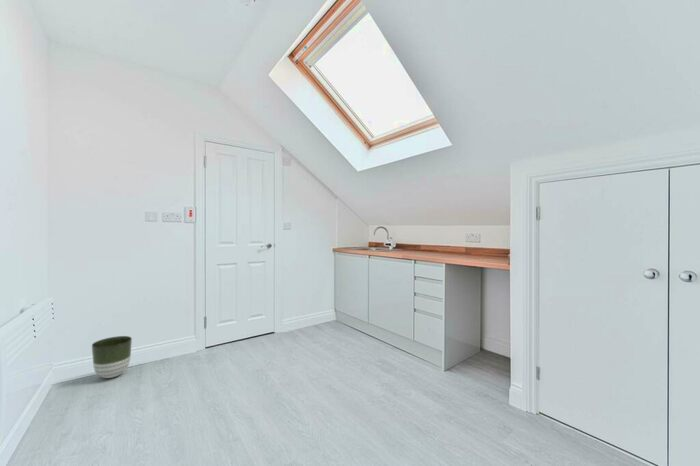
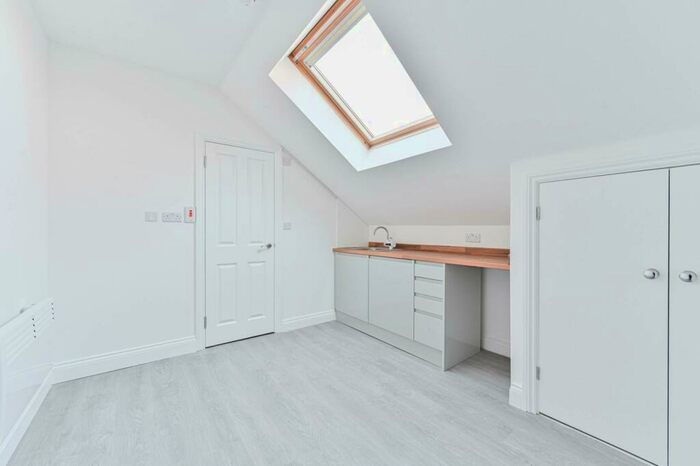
- planter (112, 358)
